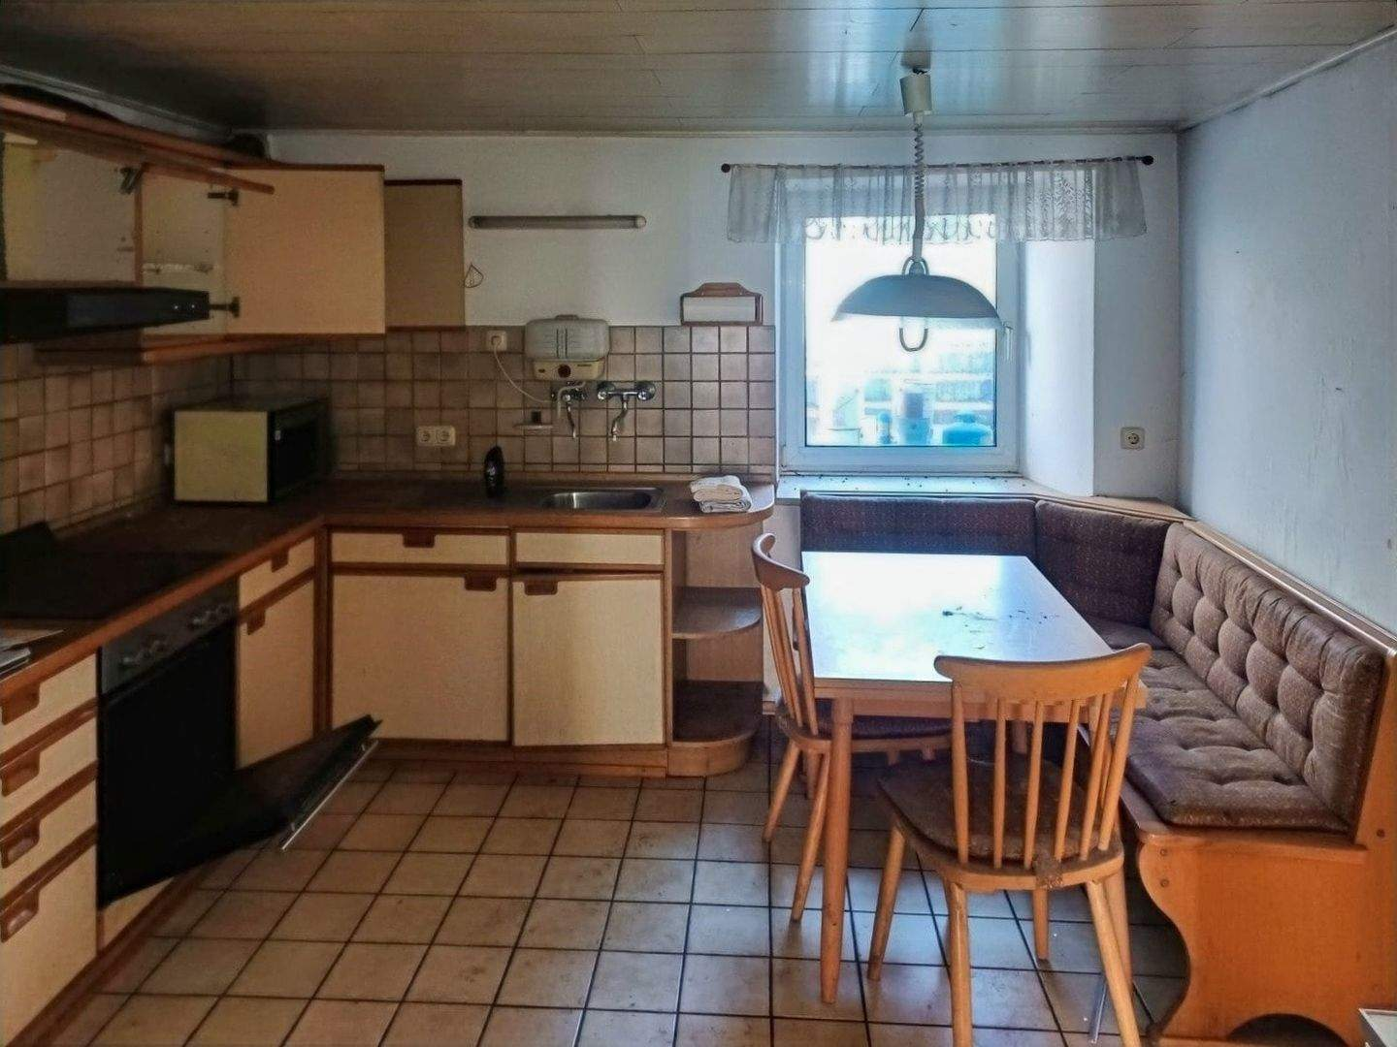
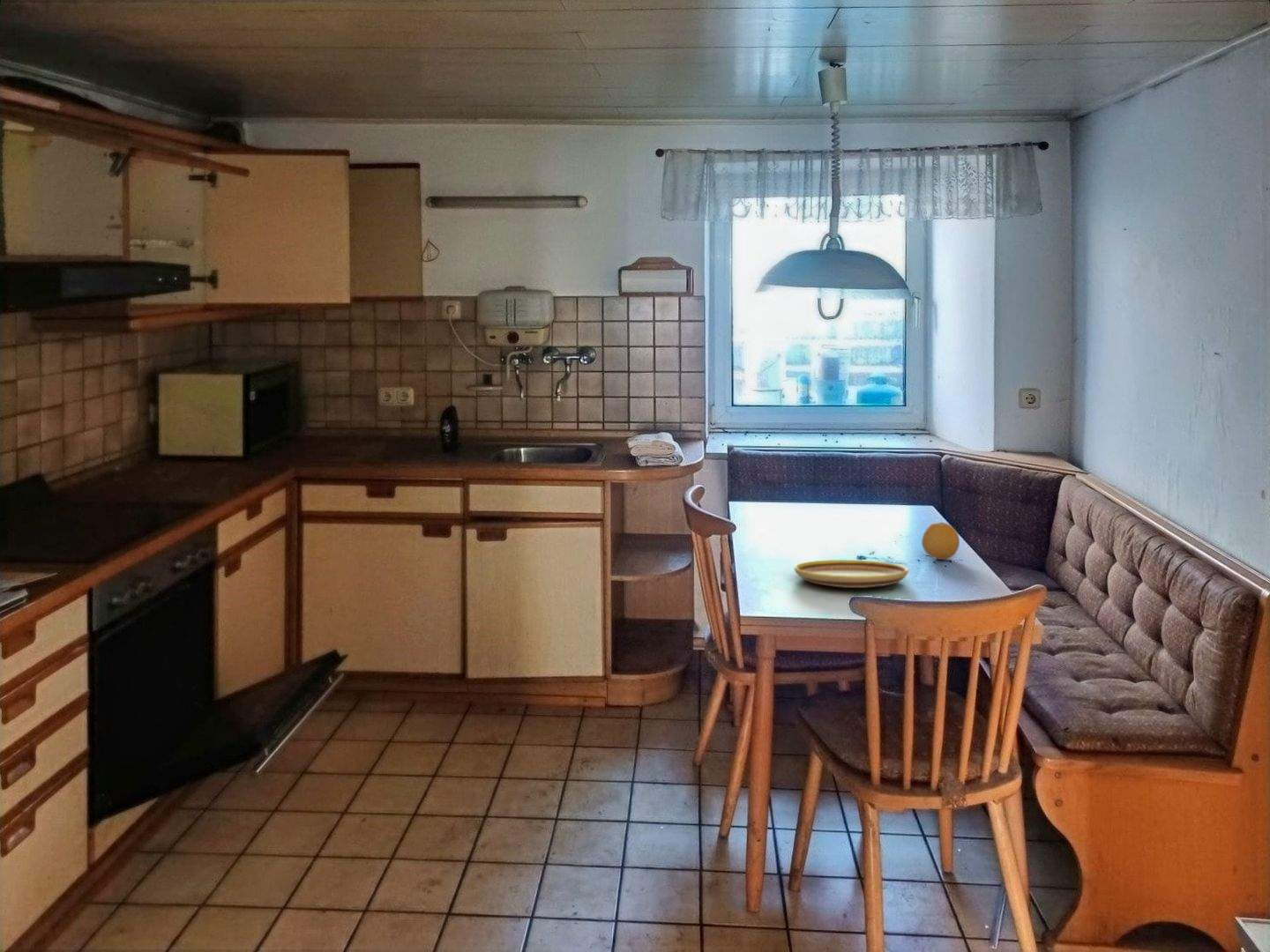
+ plate (850, 575)
+ fruit (940, 540)
